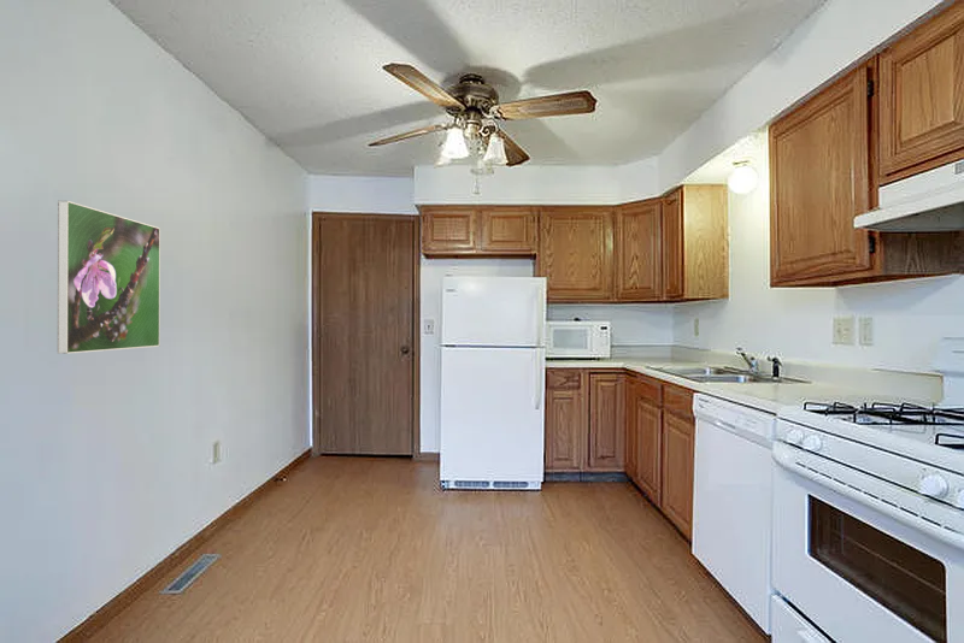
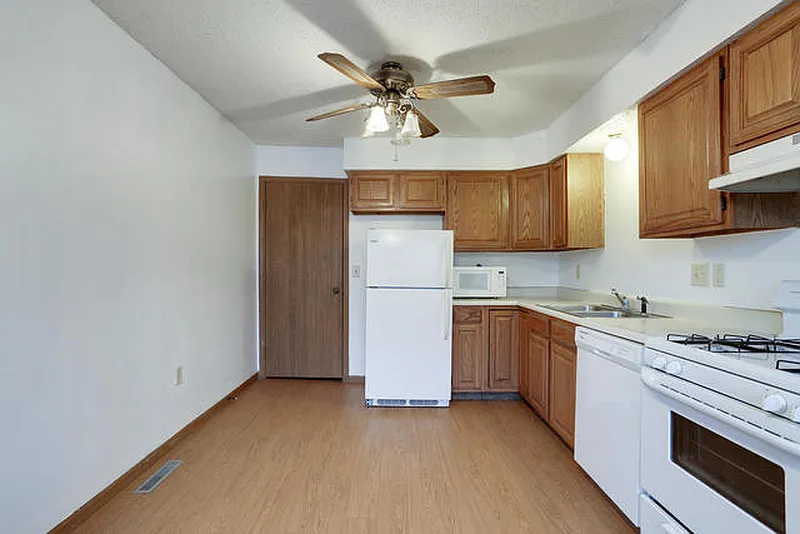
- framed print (114, 282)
